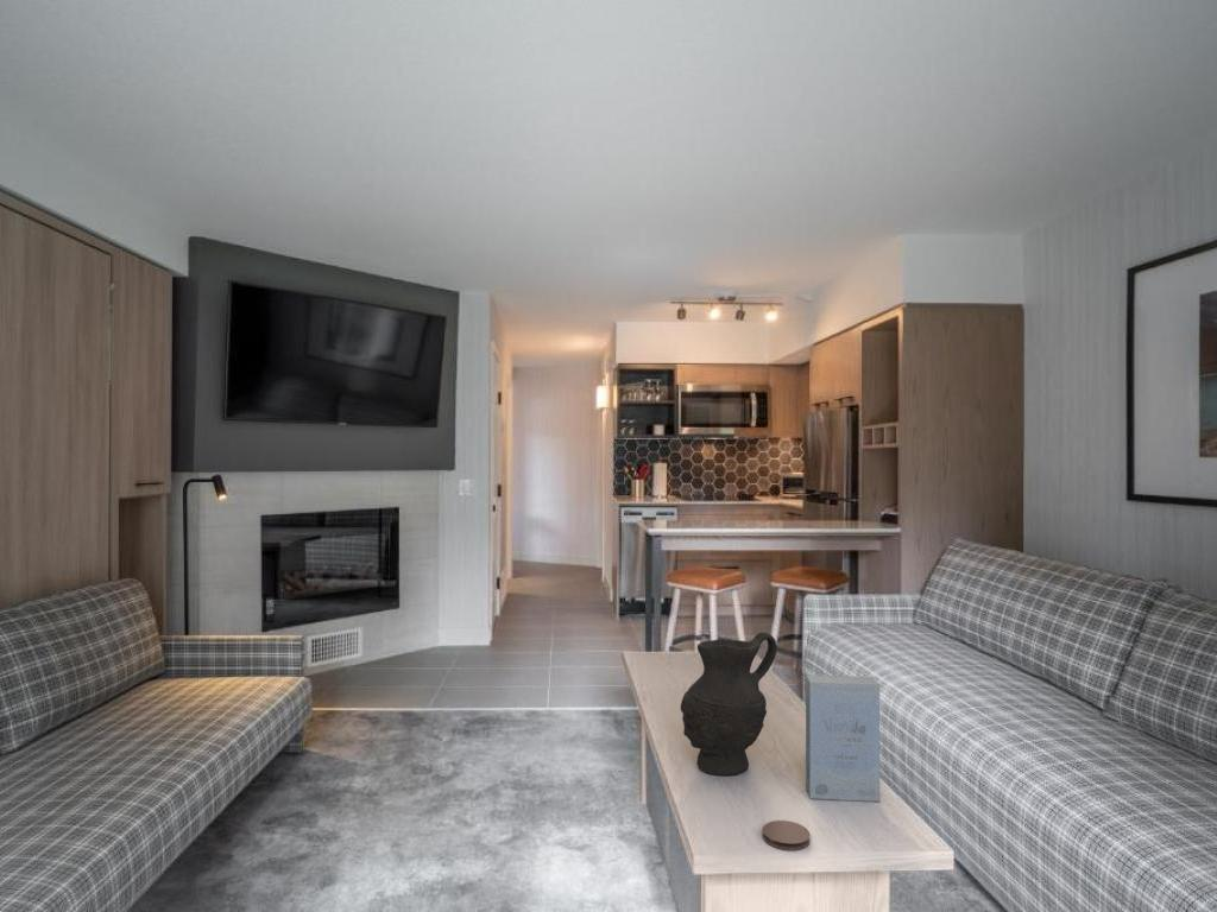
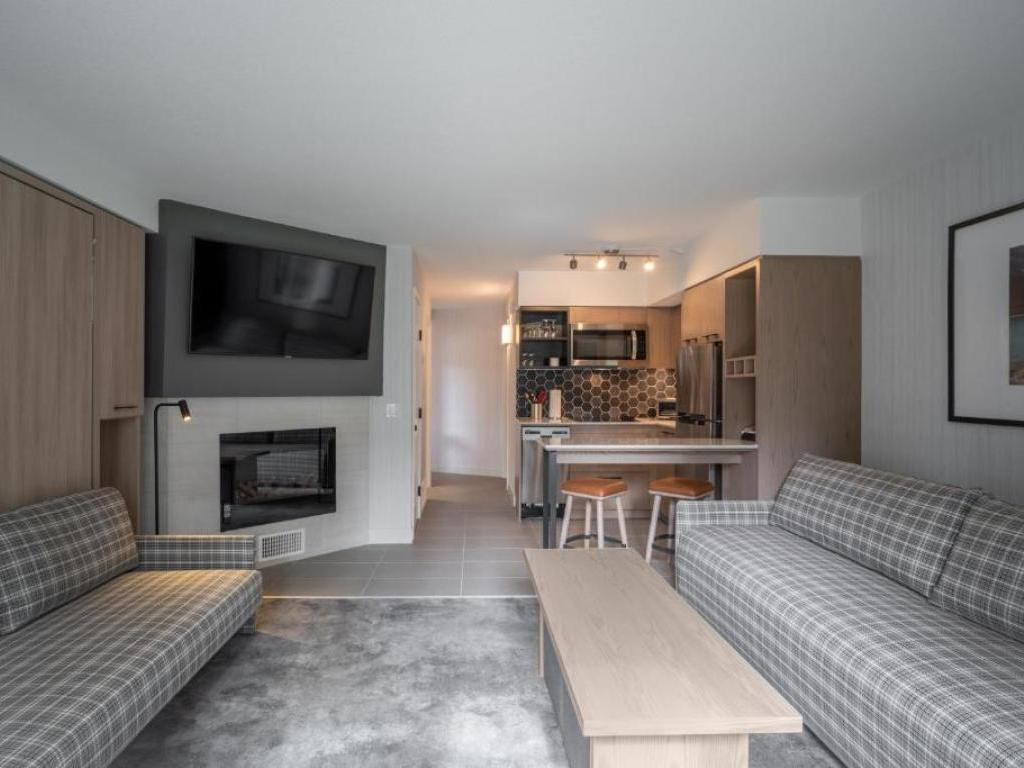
- coaster (786, 835)
- decorative vase (730, 699)
- book (841, 736)
